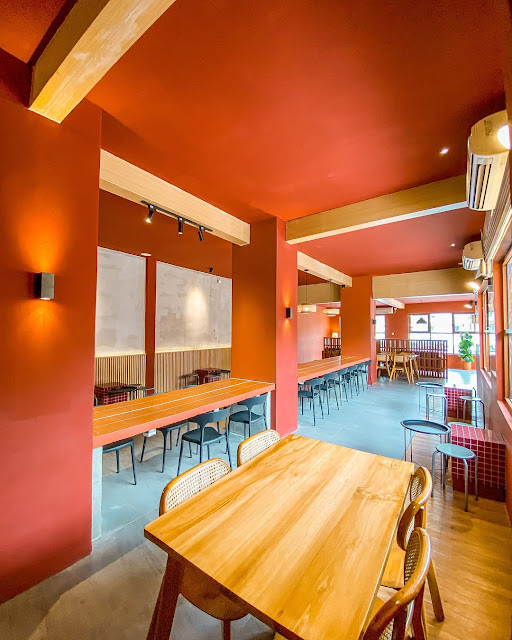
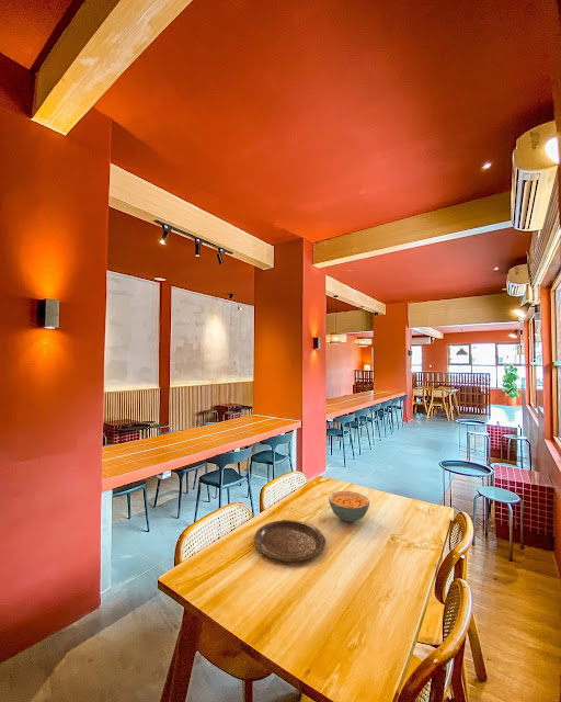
+ cereal bowl (348, 509)
+ plate (289, 540)
